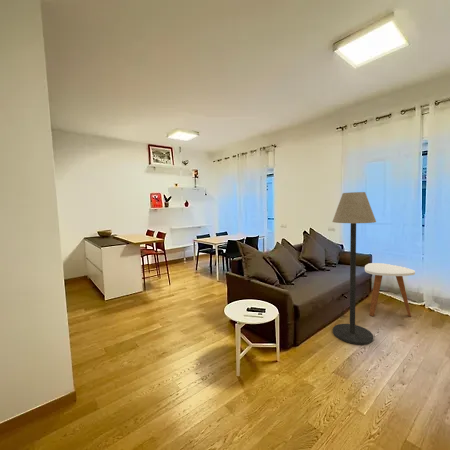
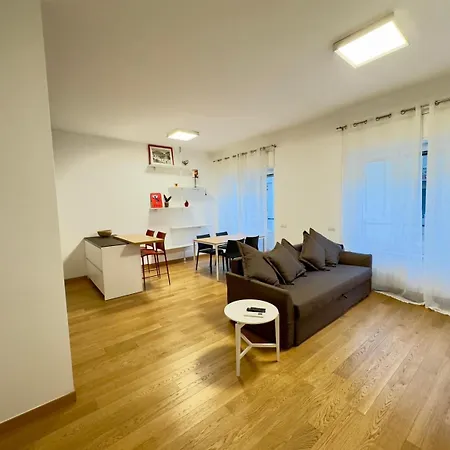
- floor lamp (352, 265)
- side table (379, 290)
